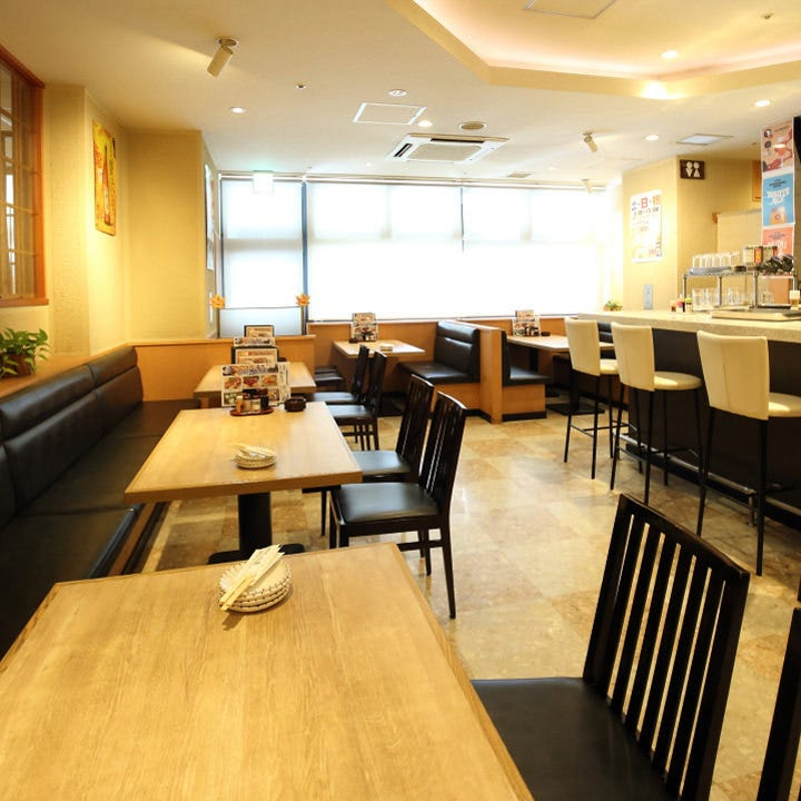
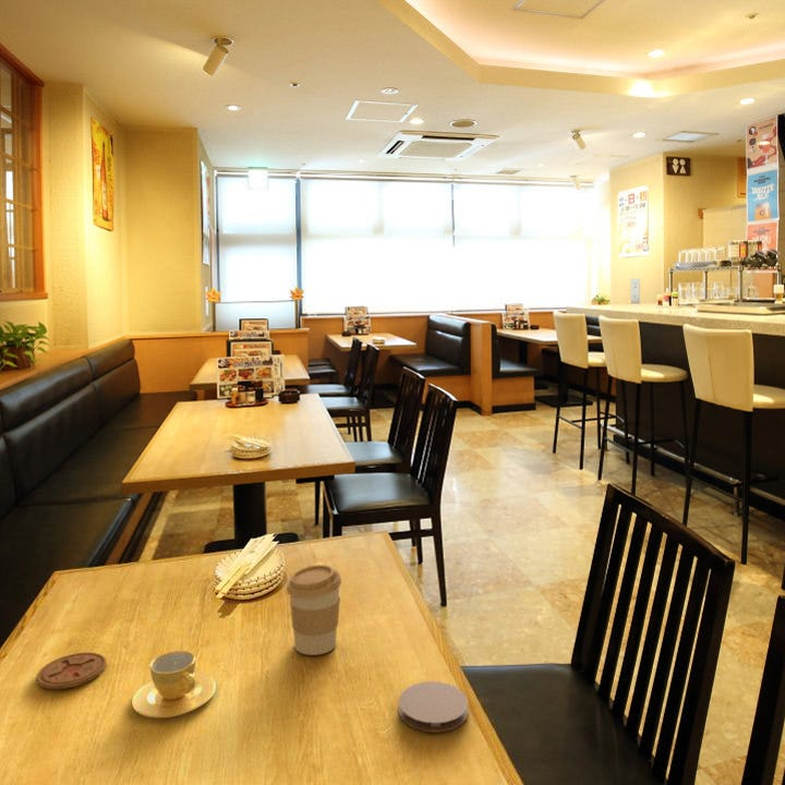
+ cup (173, 678)
+ coaster (72, 669)
+ coaster (433, 705)
+ coffee cup (314, 607)
